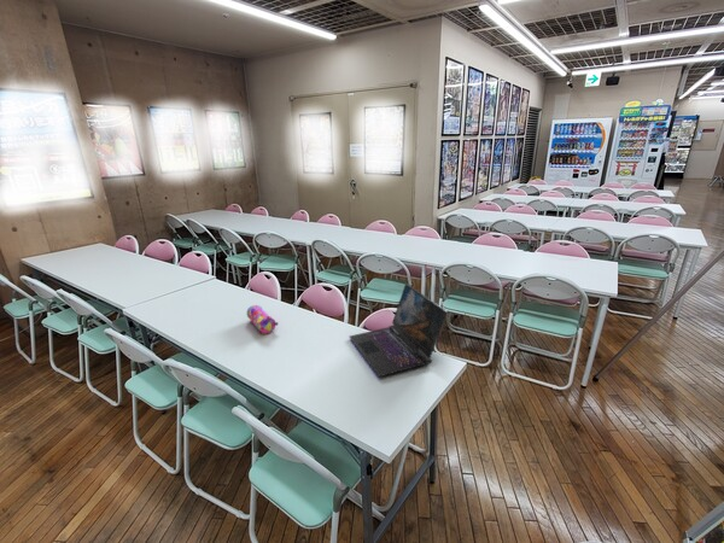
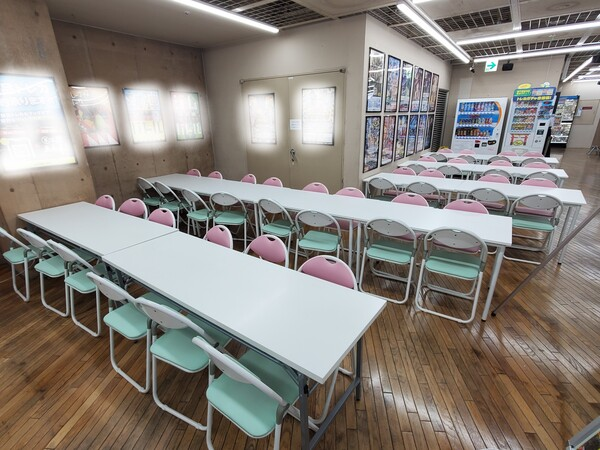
- pencil case (261, 317)
- laptop (393, 326)
